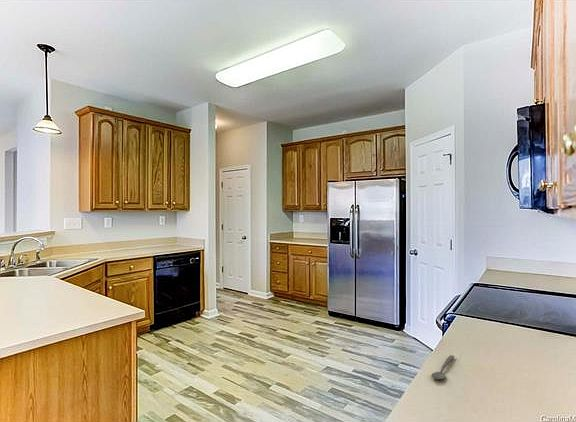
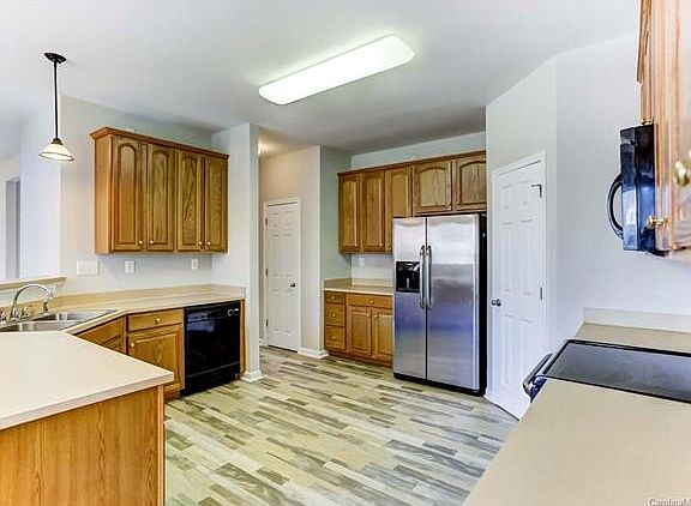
- spoon (444, 366)
